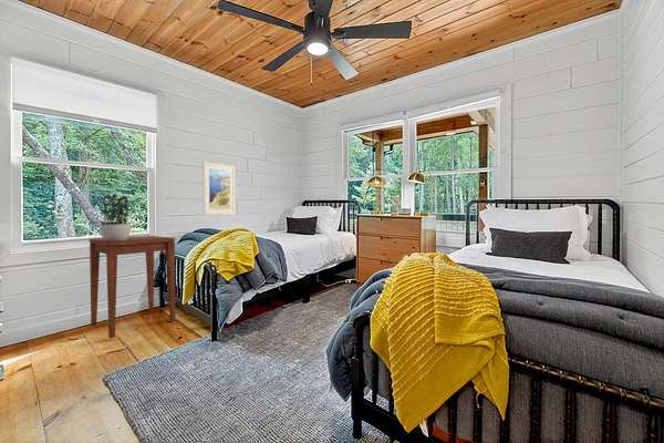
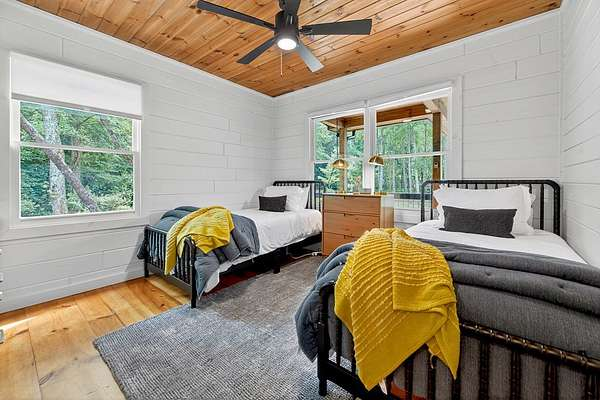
- side table (147, 280)
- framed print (219, 189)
- potted plant (116, 216)
